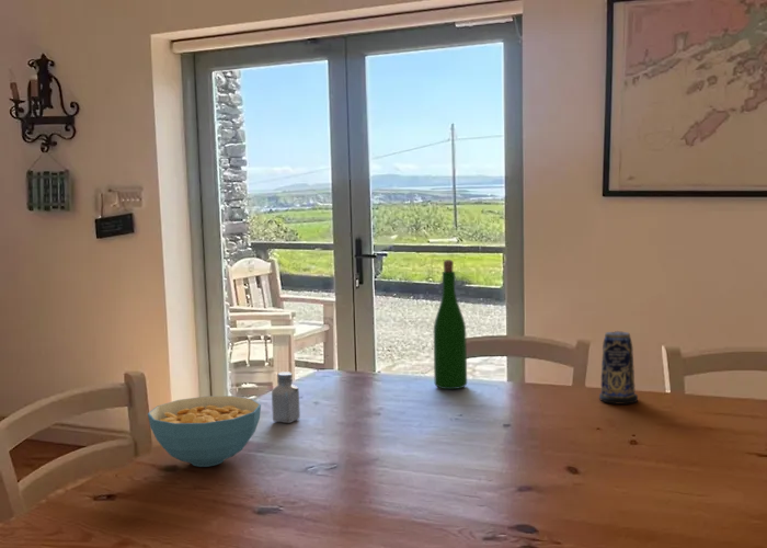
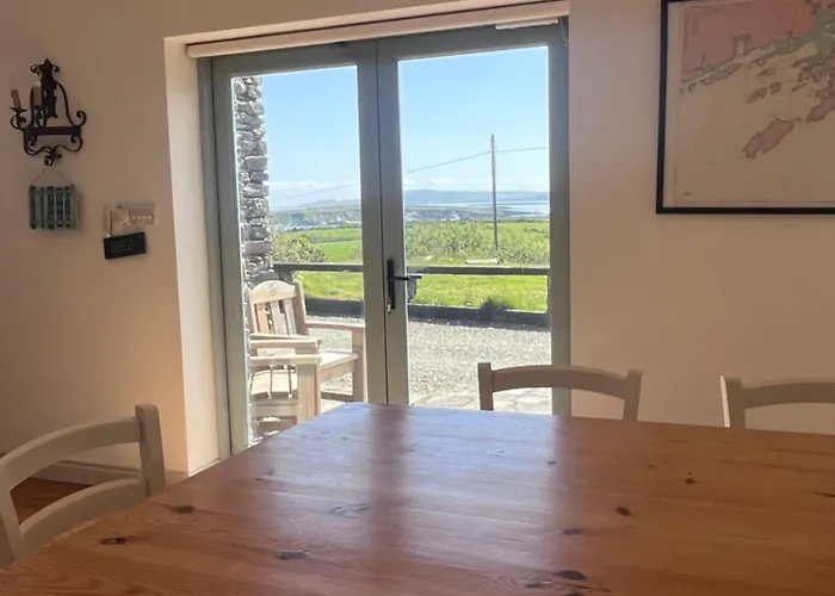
- candle (618, 365)
- wine bottle (449, 323)
- cereal bowl (206, 435)
- saltshaker (285, 396)
